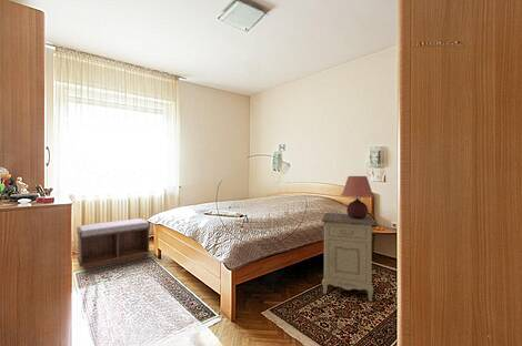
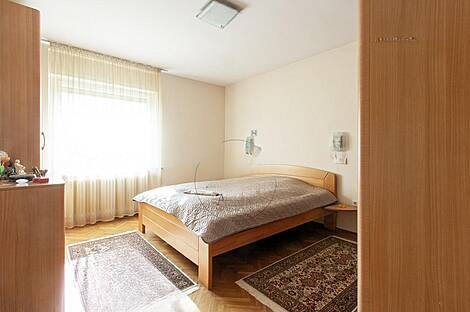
- nightstand (347, 254)
- table lamp (357, 196)
- bench (114, 241)
